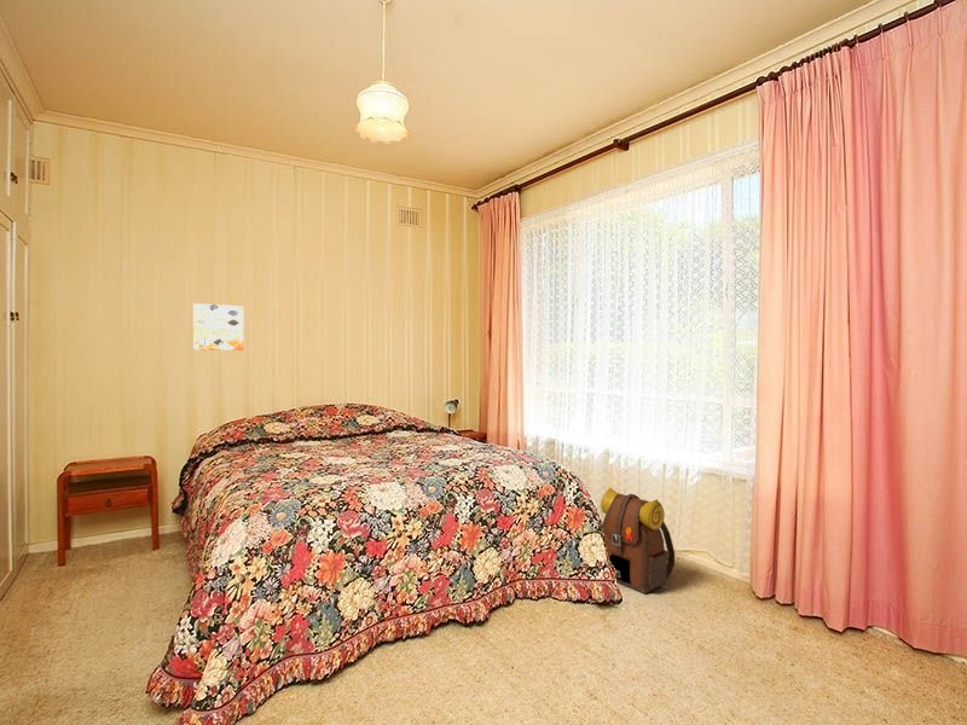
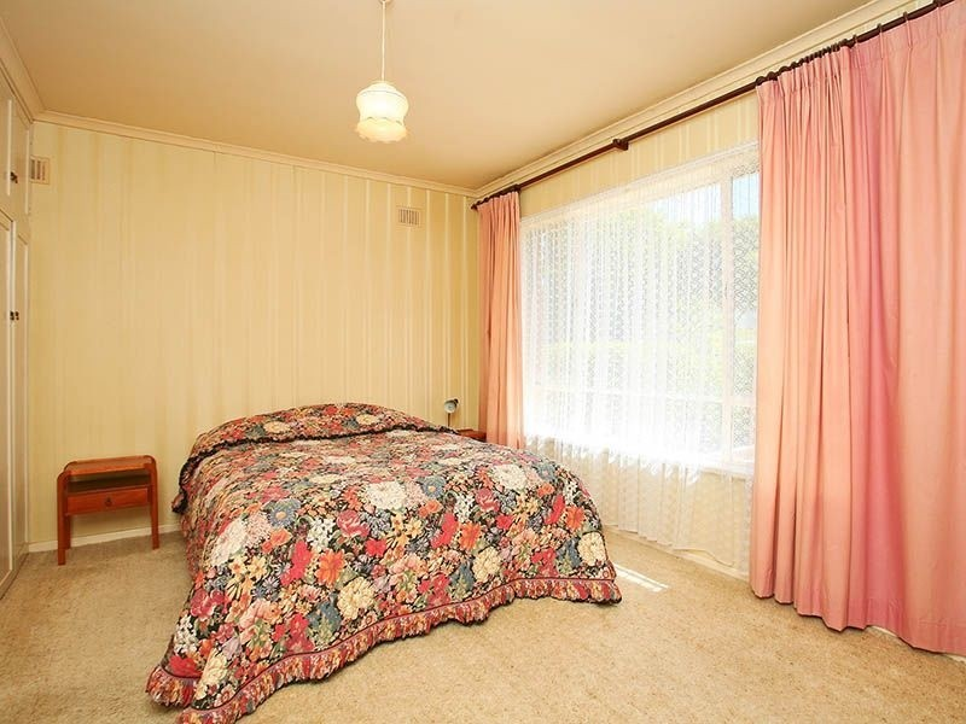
- backpack (641, 535)
- wall art (218, 327)
